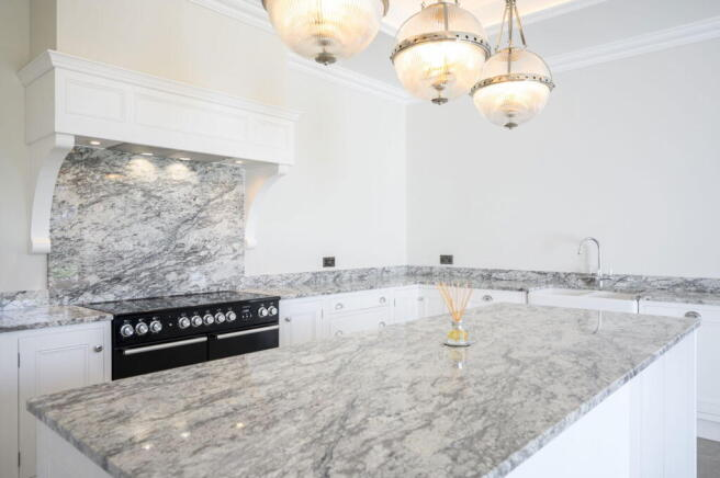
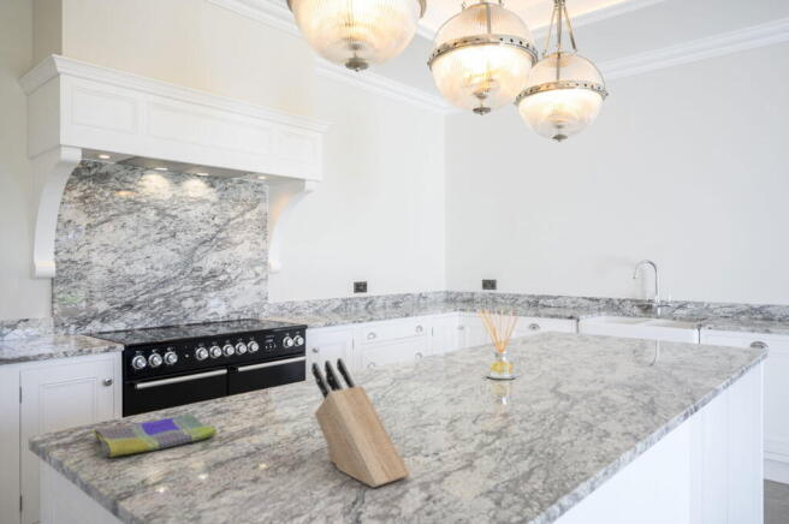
+ dish towel (154, 433)
+ knife block (354, 415)
